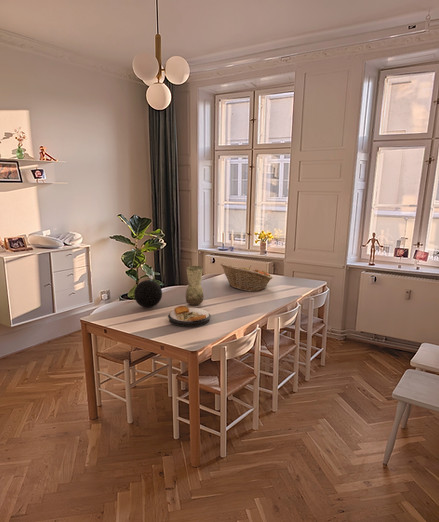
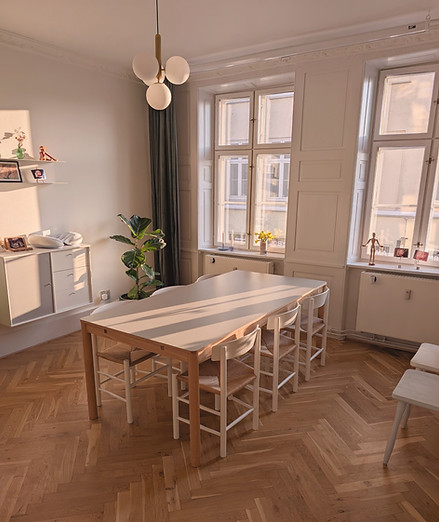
- vase (194, 286)
- decorative ball (148, 293)
- plate (189, 315)
- fruit basket (245, 275)
